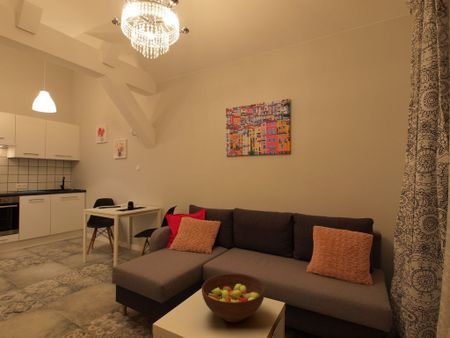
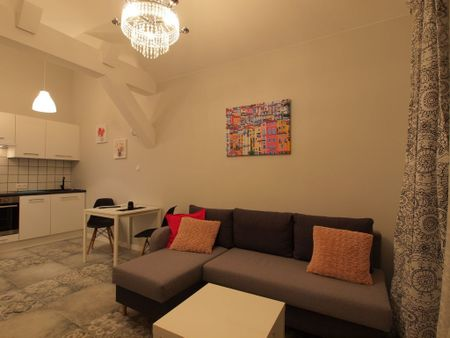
- fruit bowl (233, 300)
